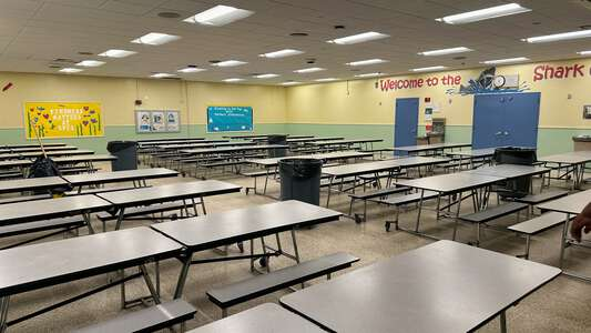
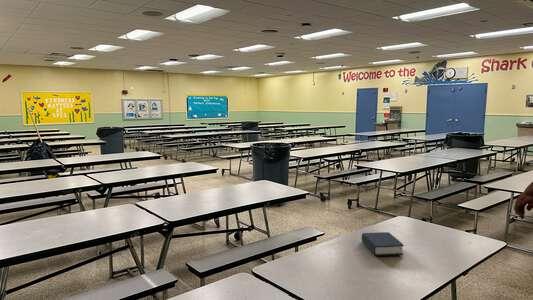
+ book (381, 243)
